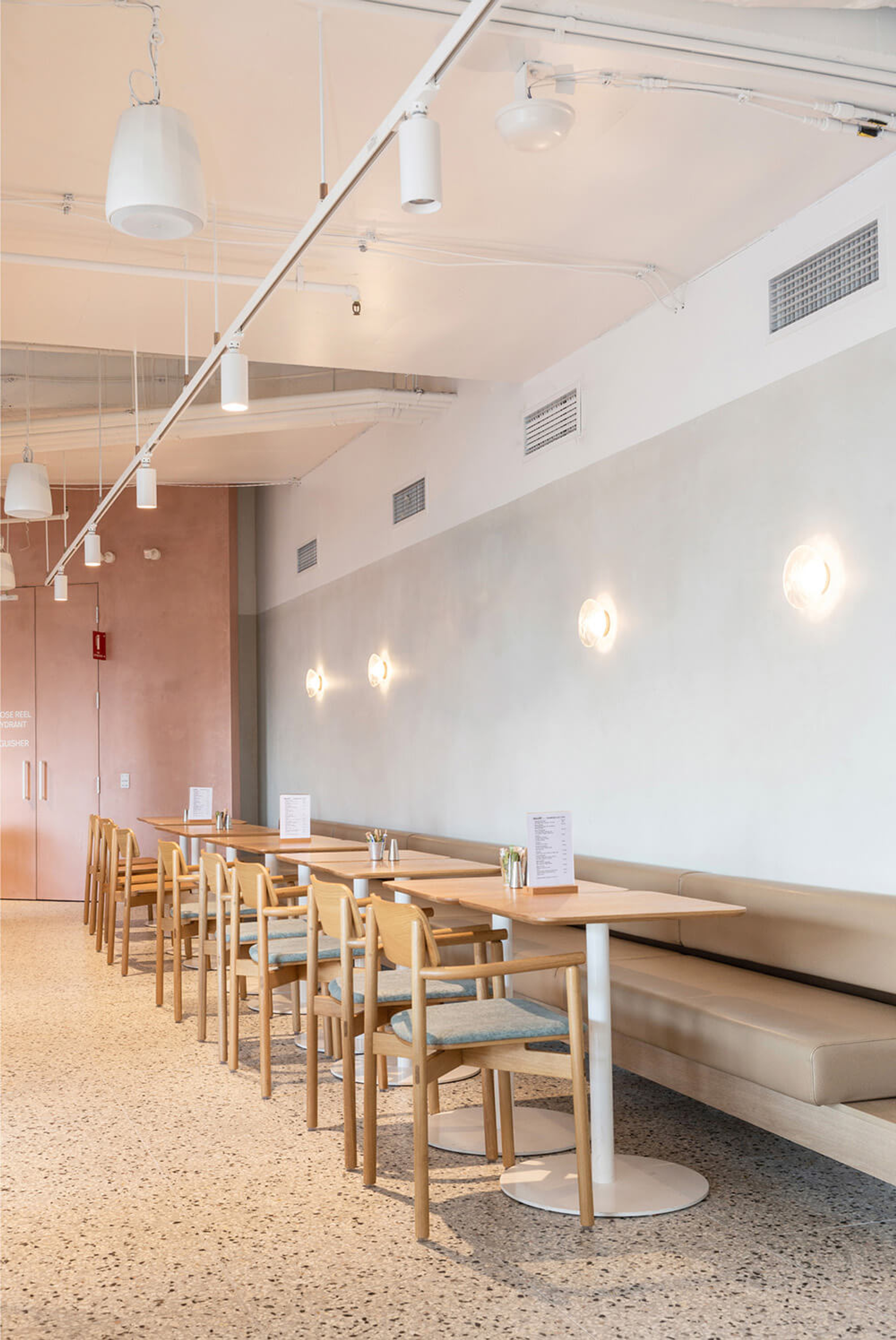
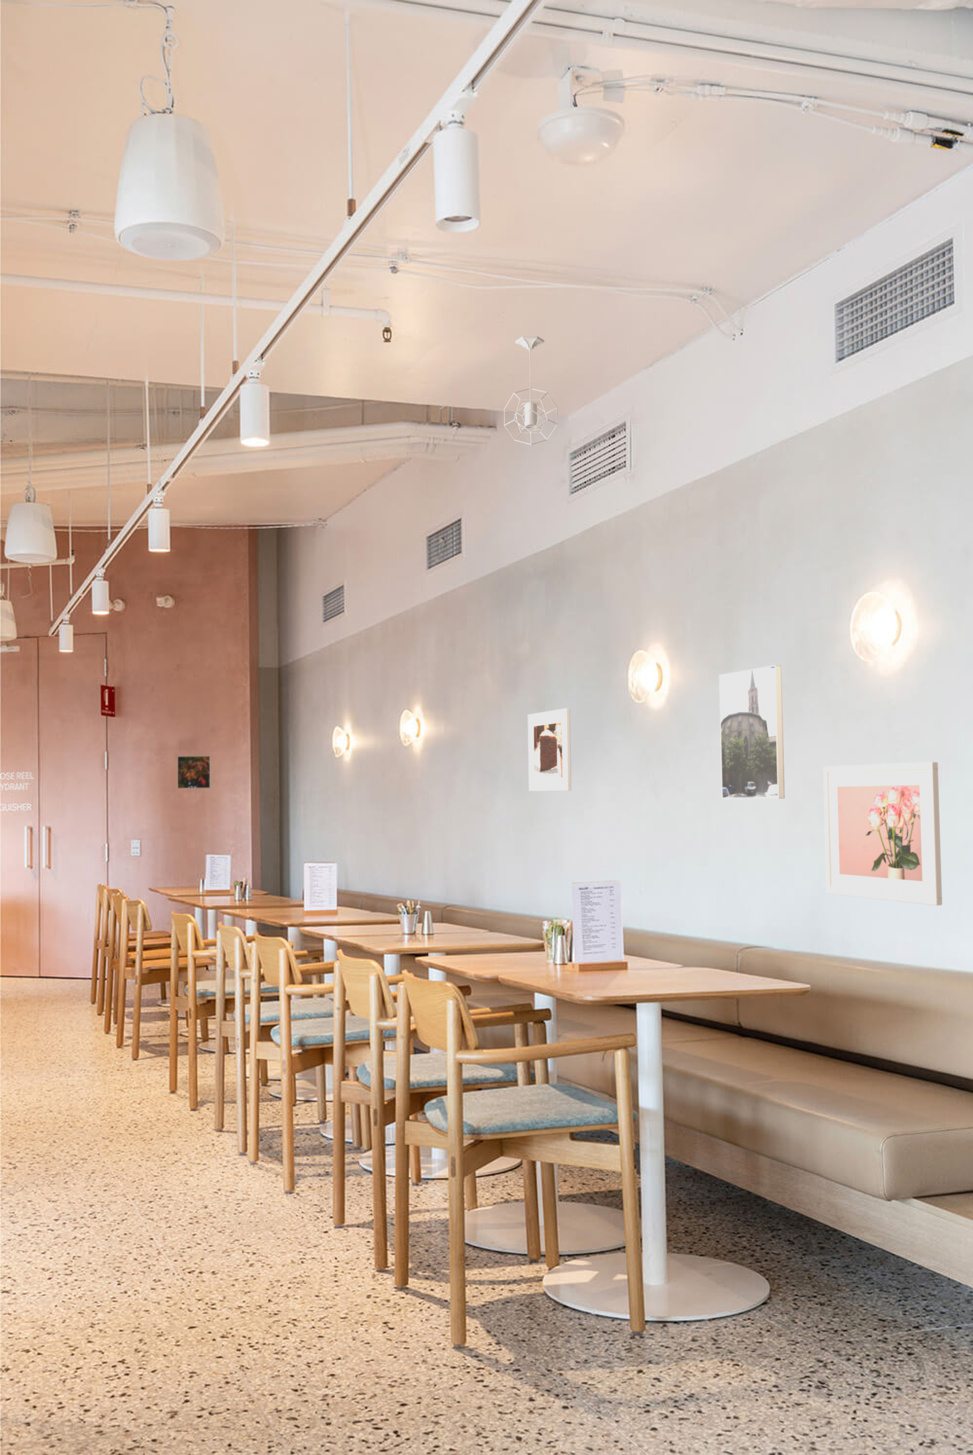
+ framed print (750, 734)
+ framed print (193, 772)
+ pendant light (530, 392)
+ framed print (548, 751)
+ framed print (879, 832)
